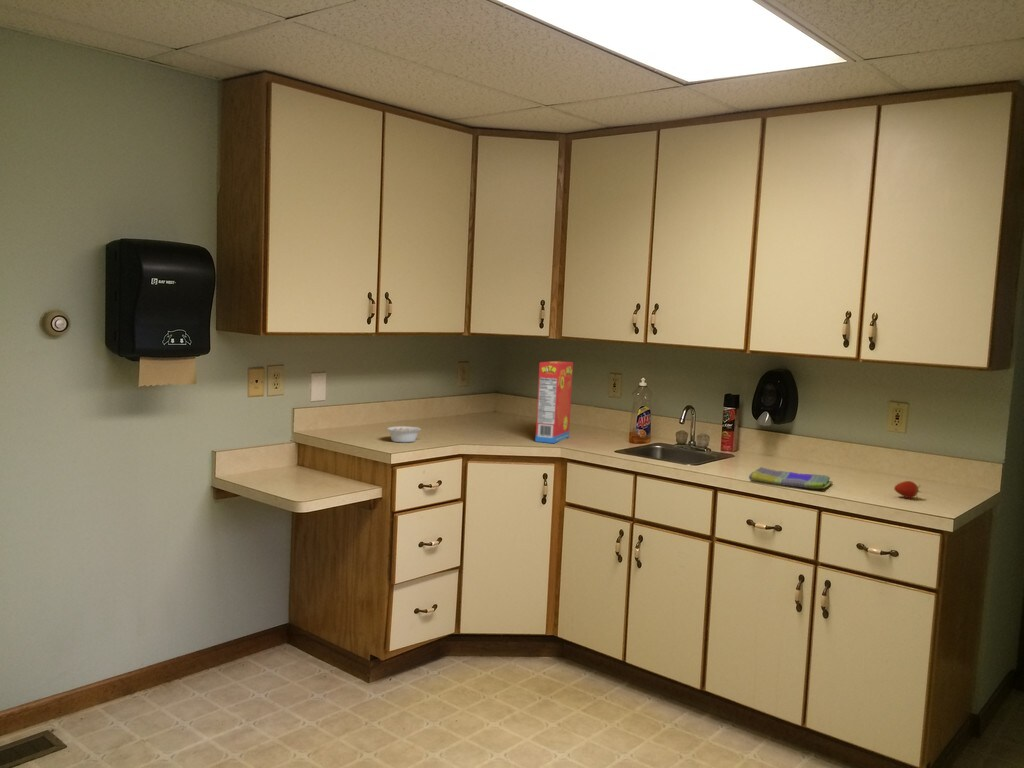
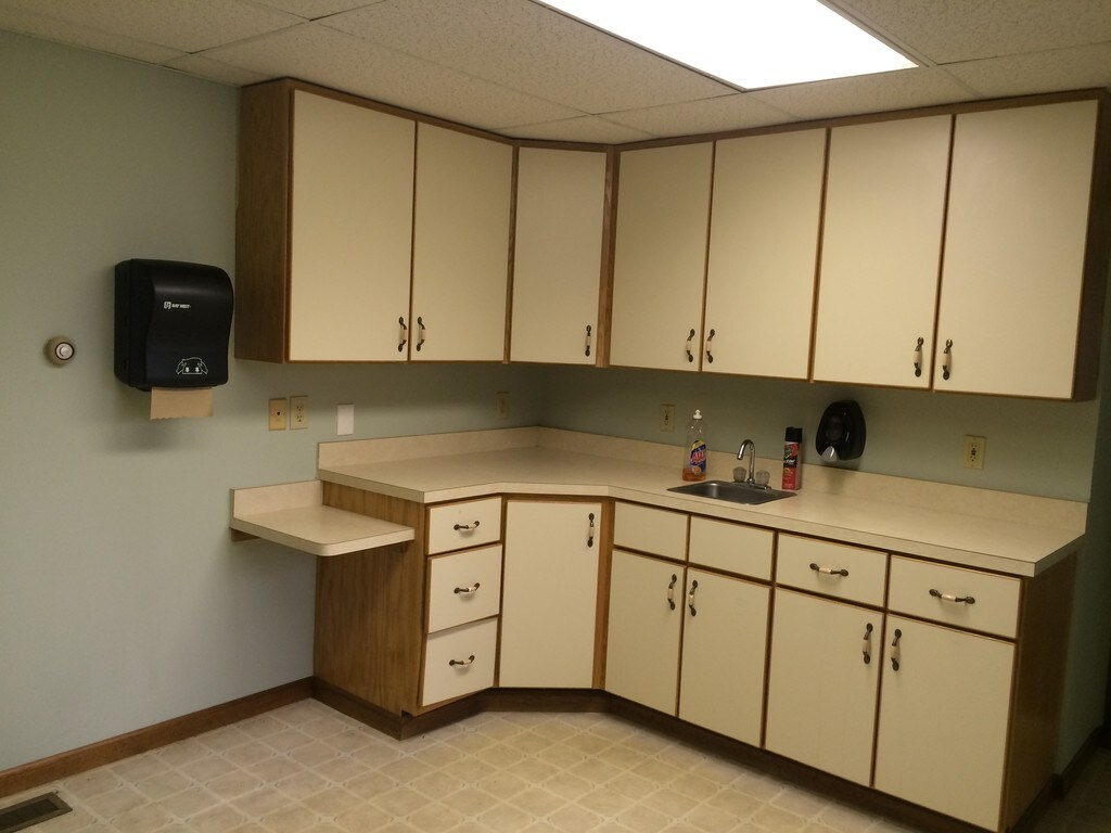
- fruit (908, 489)
- cereal box (554, 400)
- dish towel (789, 478)
- legume (404, 433)
